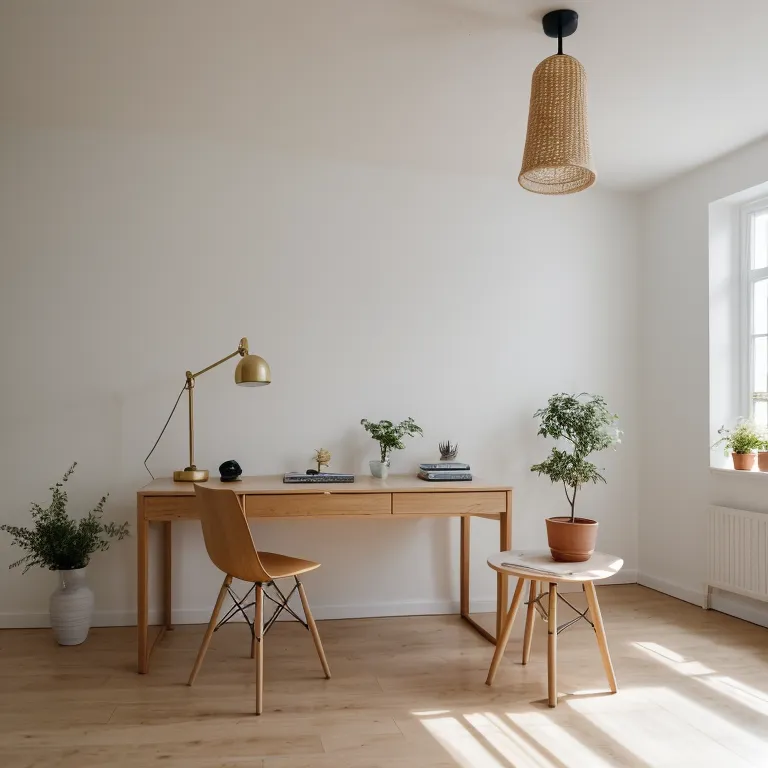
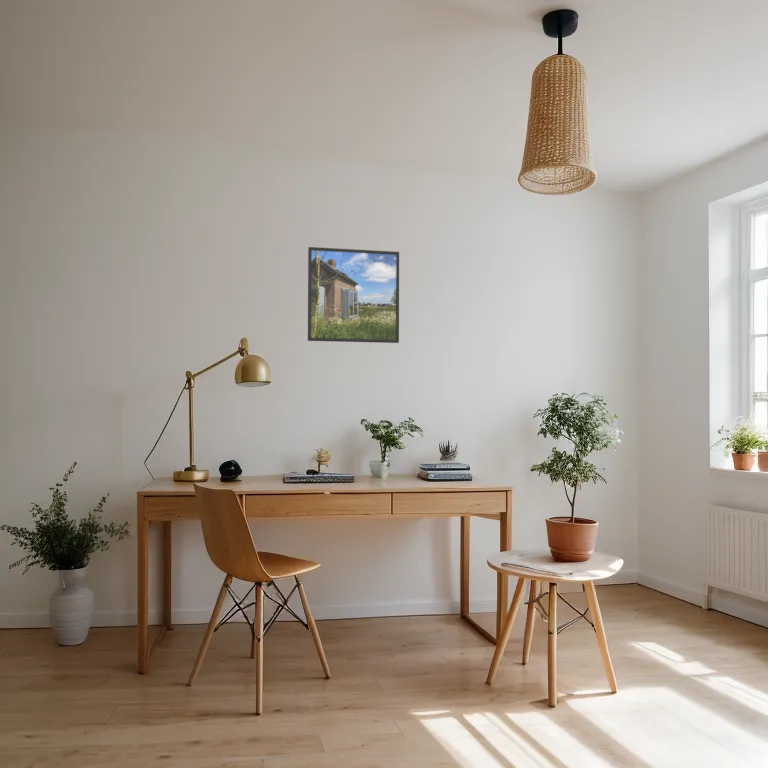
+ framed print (354, 295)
